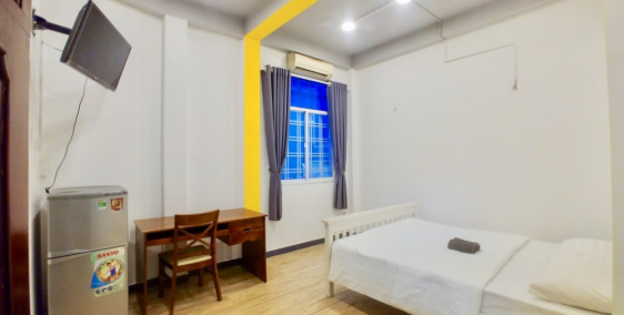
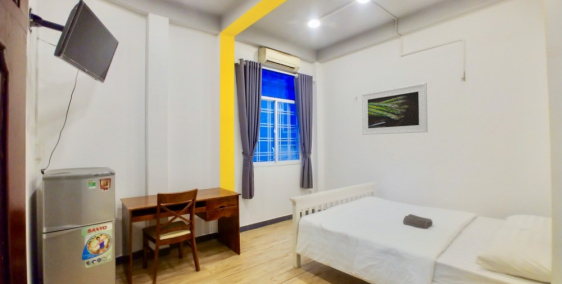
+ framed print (391, 111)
